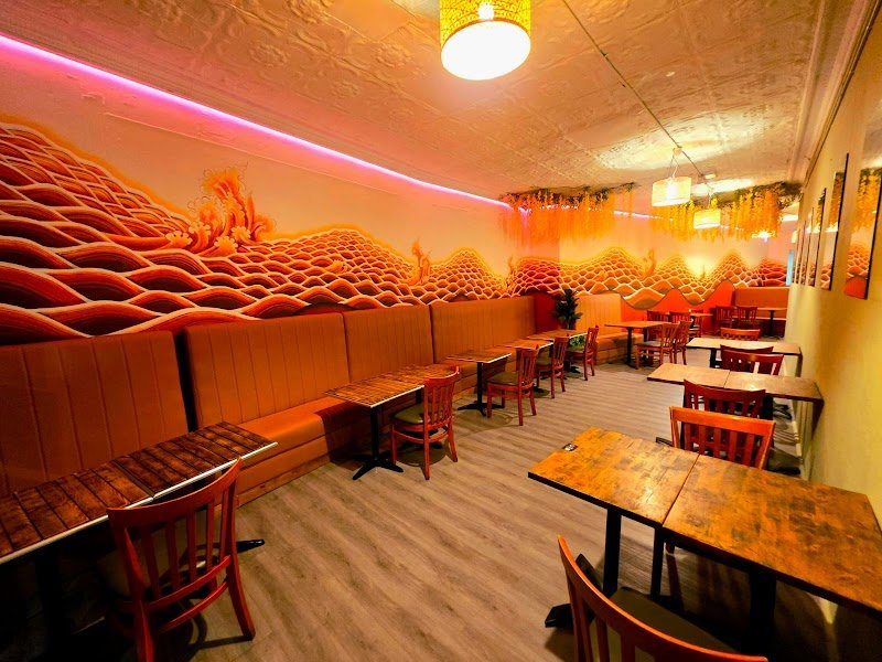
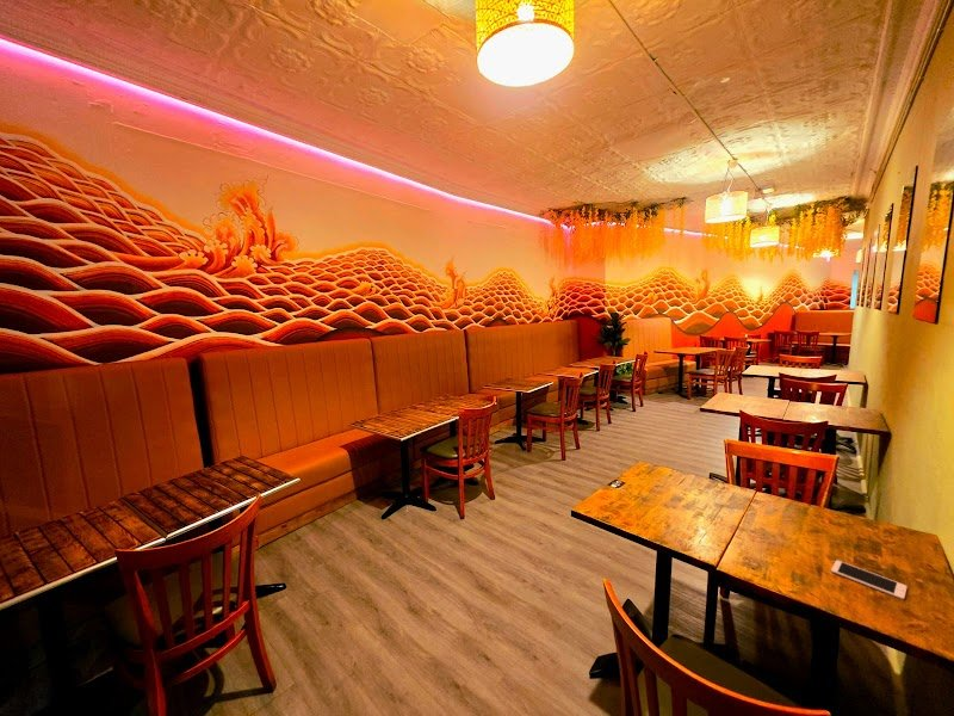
+ cell phone (867, 578)
